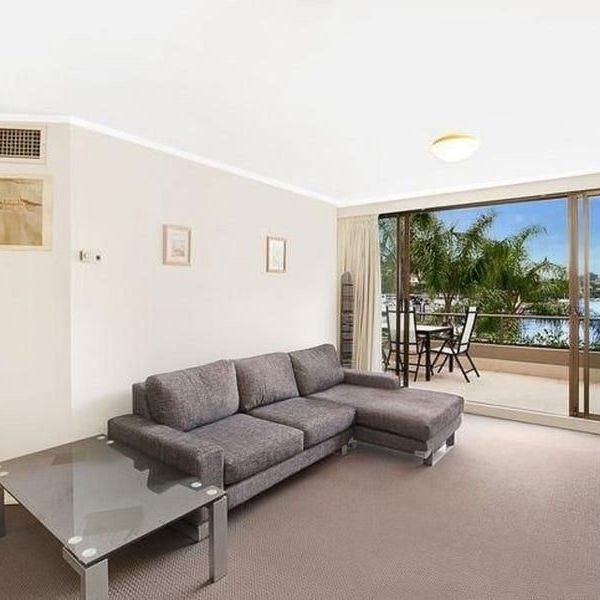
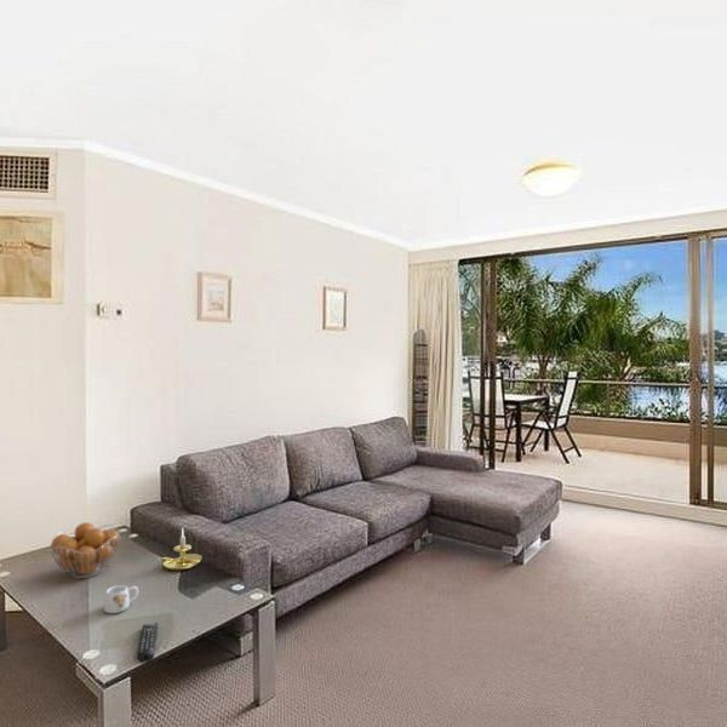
+ remote control (148, 640)
+ fruit basket (86, 549)
+ mug (121, 597)
+ candle holder (179, 546)
